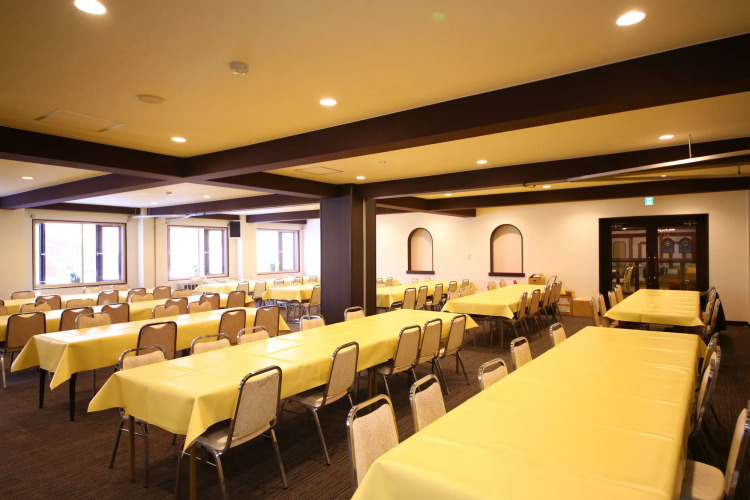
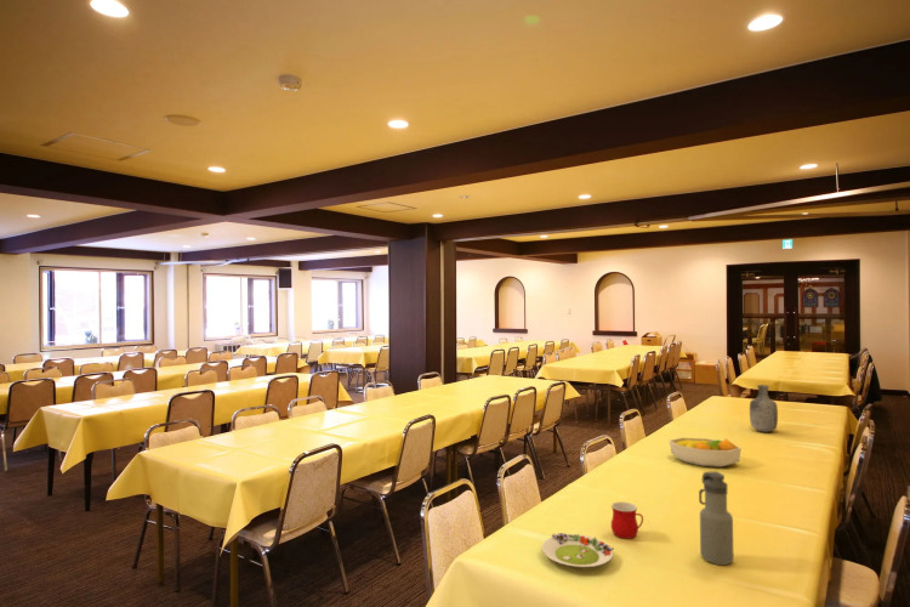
+ salad plate (576, 551)
+ vase (763, 408)
+ mug (627, 521)
+ fruit bowl (704, 448)
+ water bottle (715, 515)
